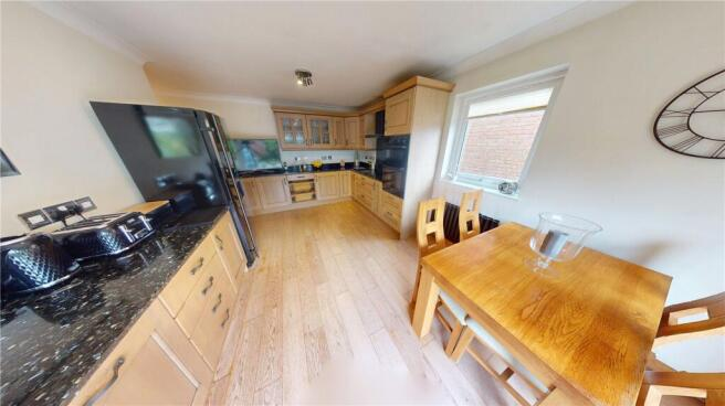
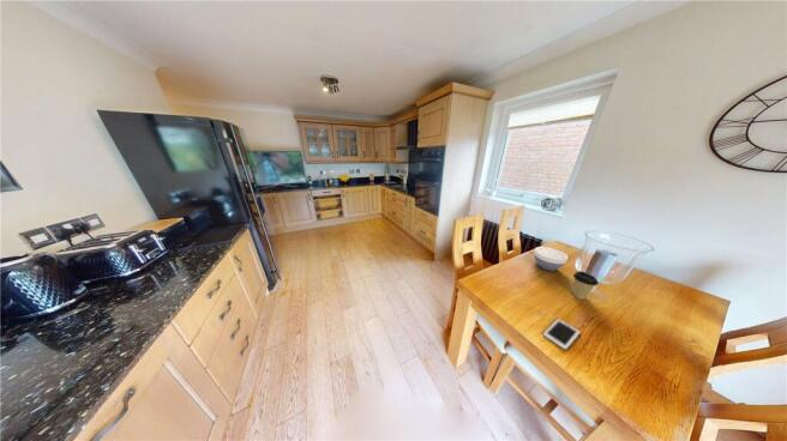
+ coffee cup (582, 285)
+ cell phone (561, 333)
+ bowl (548, 259)
